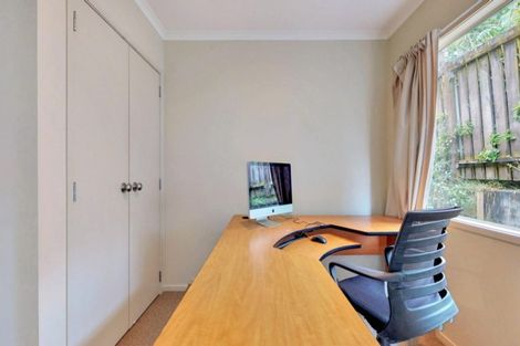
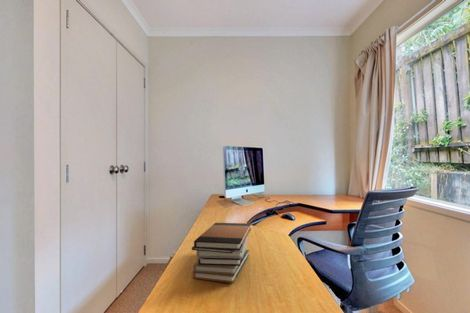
+ book stack (225, 248)
